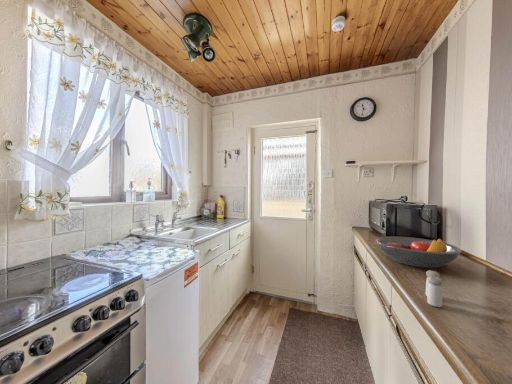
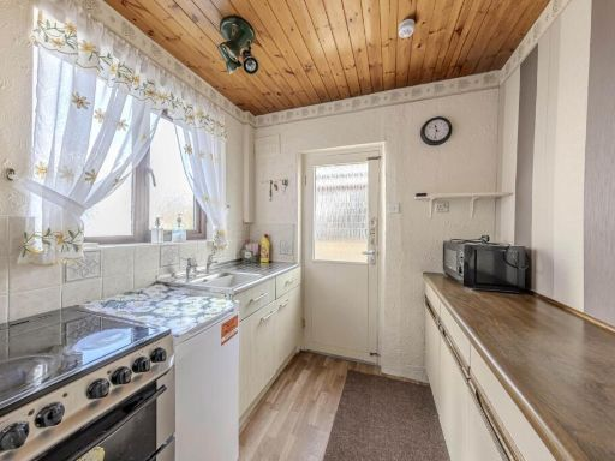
- fruit bowl (414, 250)
- salt and pepper shaker (433, 287)
